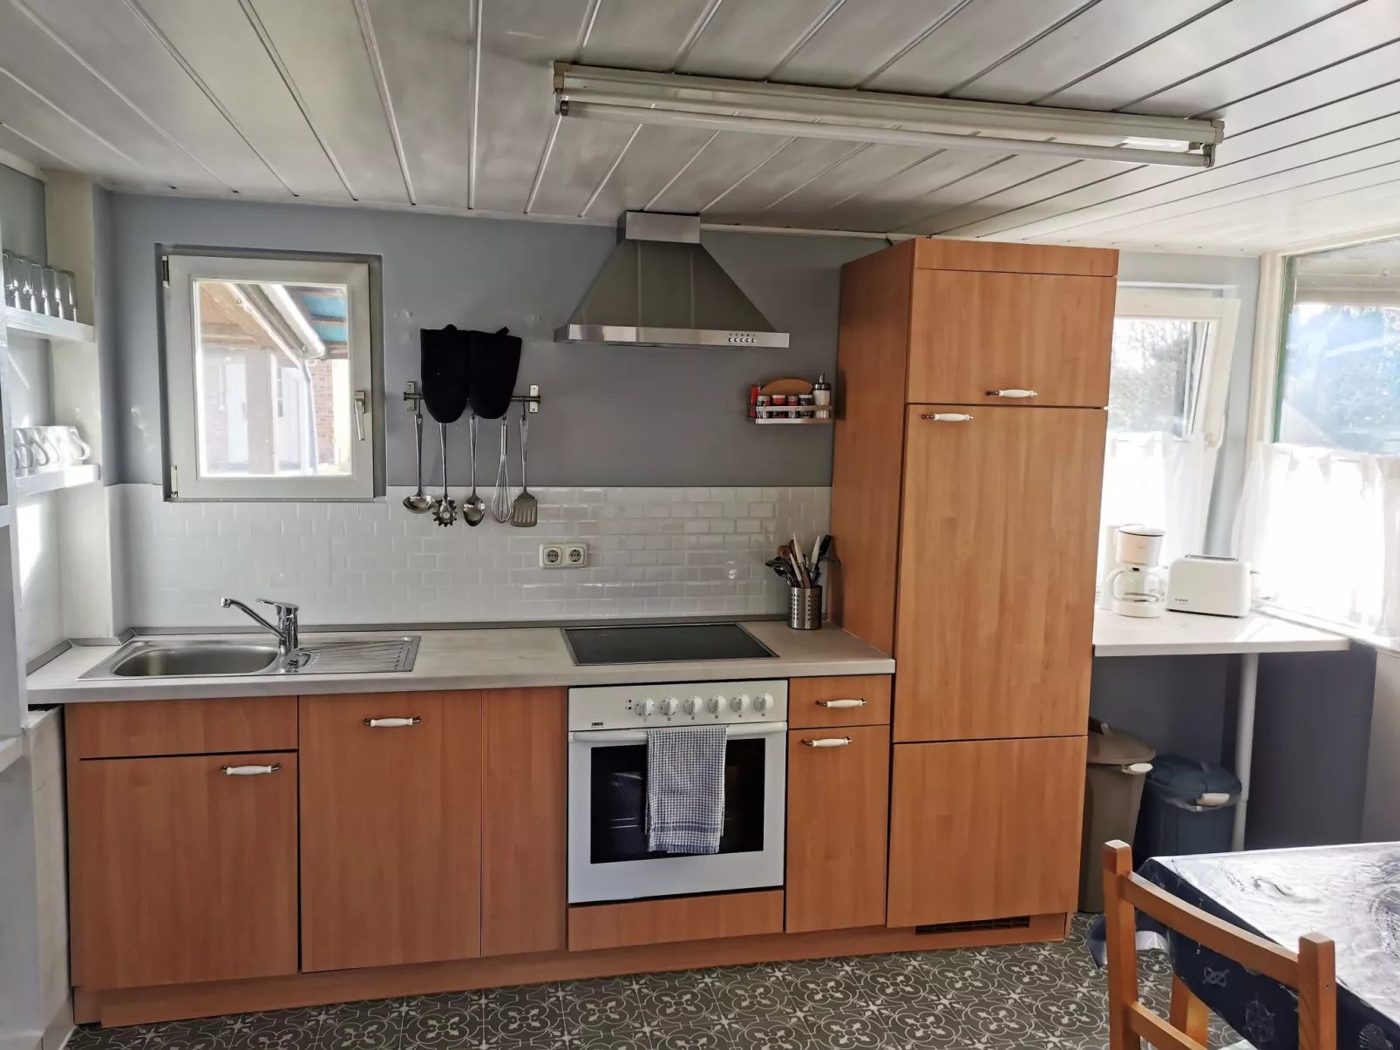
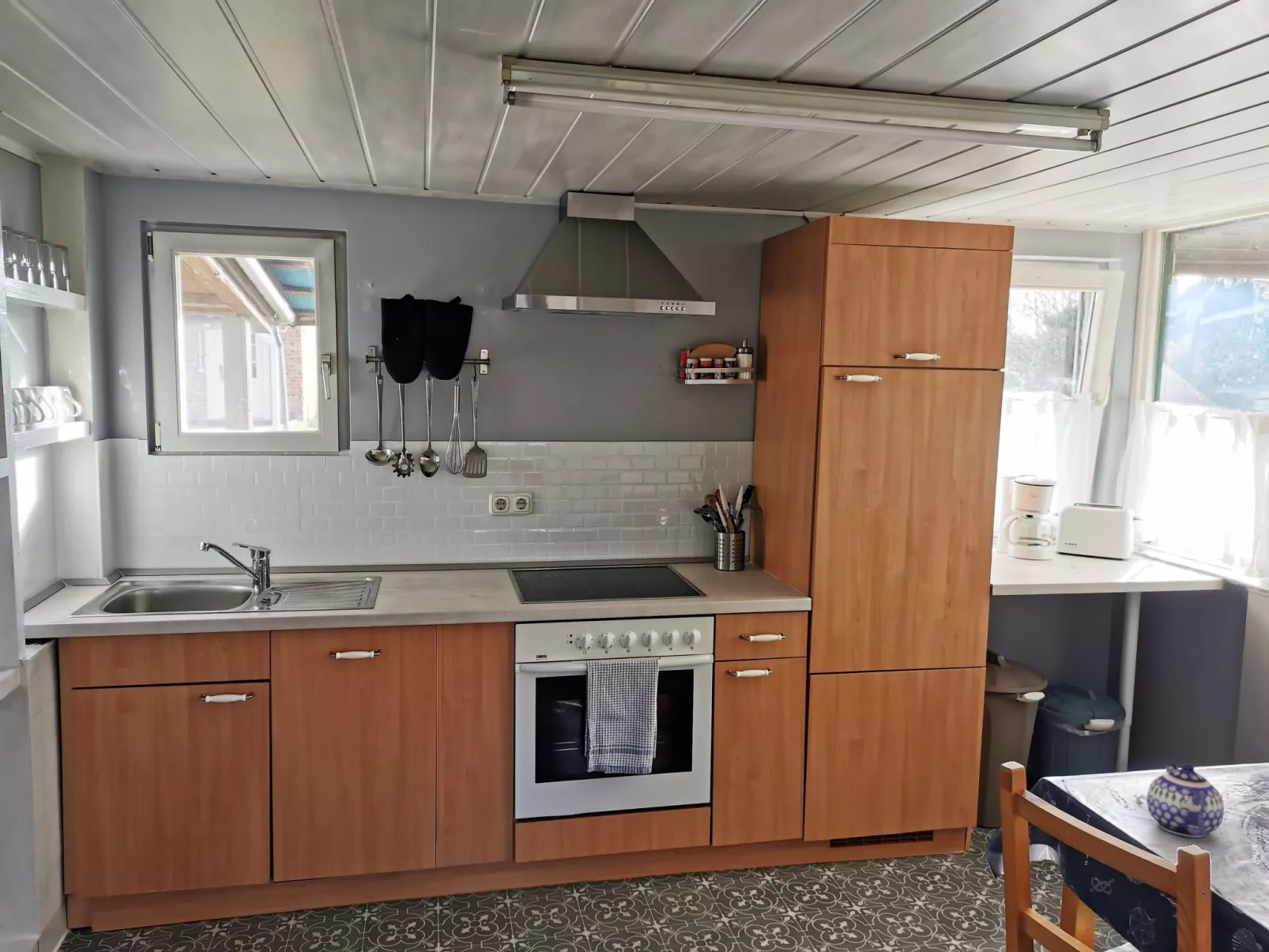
+ teapot (1185, 796)
